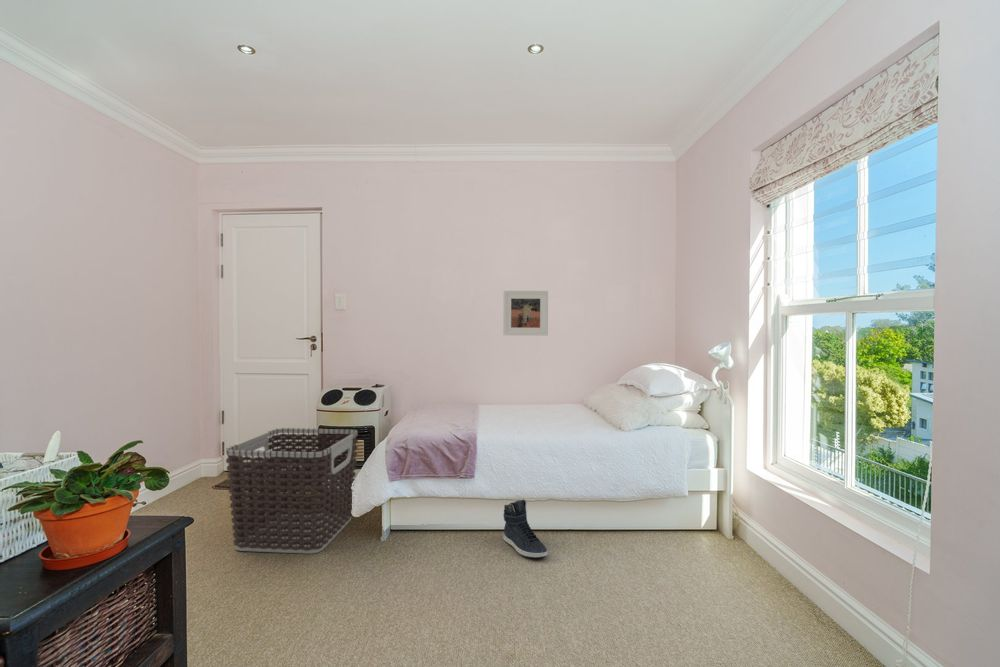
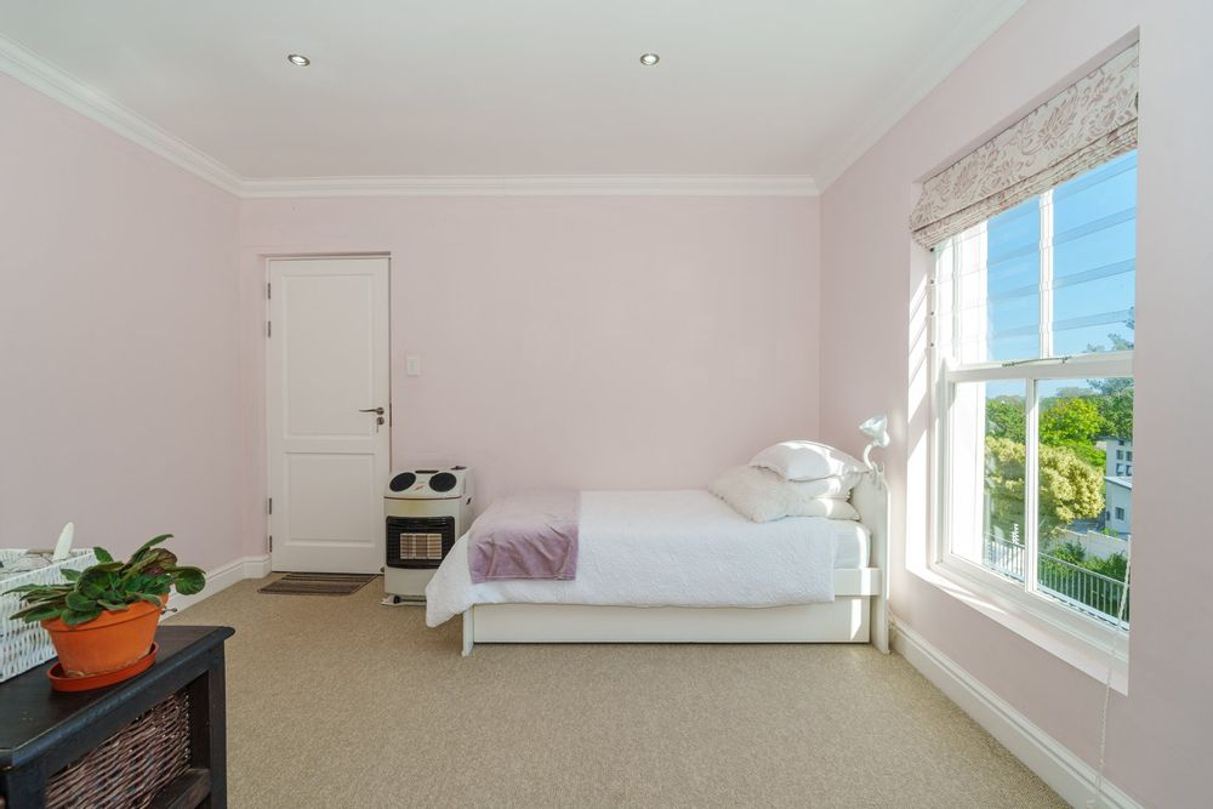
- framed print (525, 313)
- clothes hamper (297, 486)
- sneaker (524, 525)
